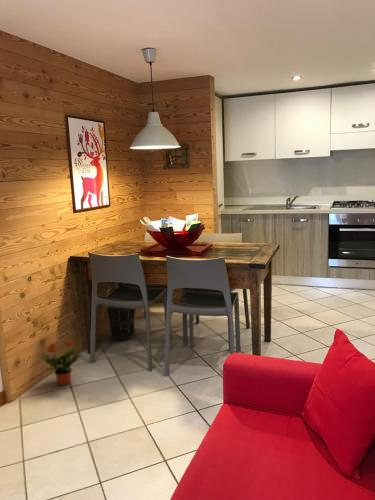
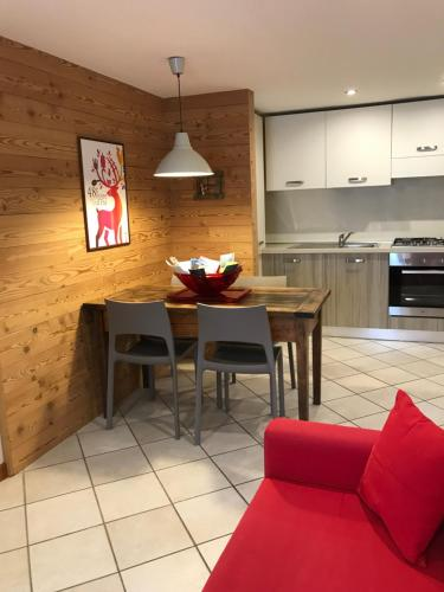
- wastebasket (121, 320)
- potted plant (61, 362)
